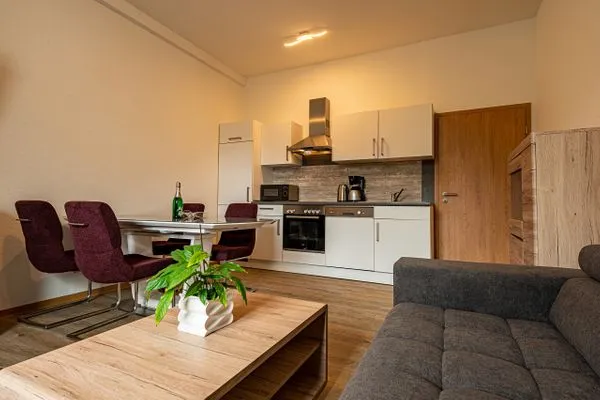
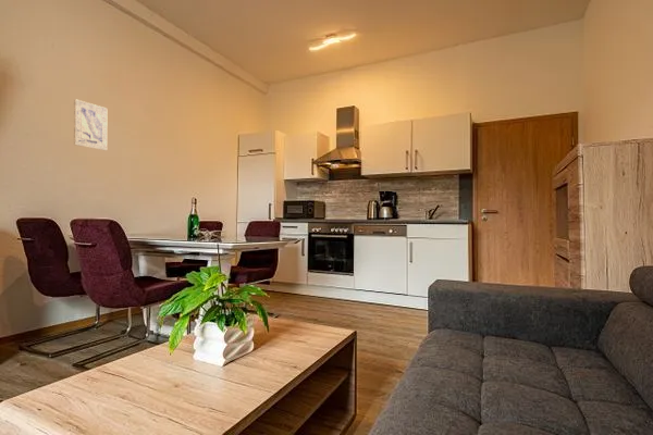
+ wall art (90, 125)
